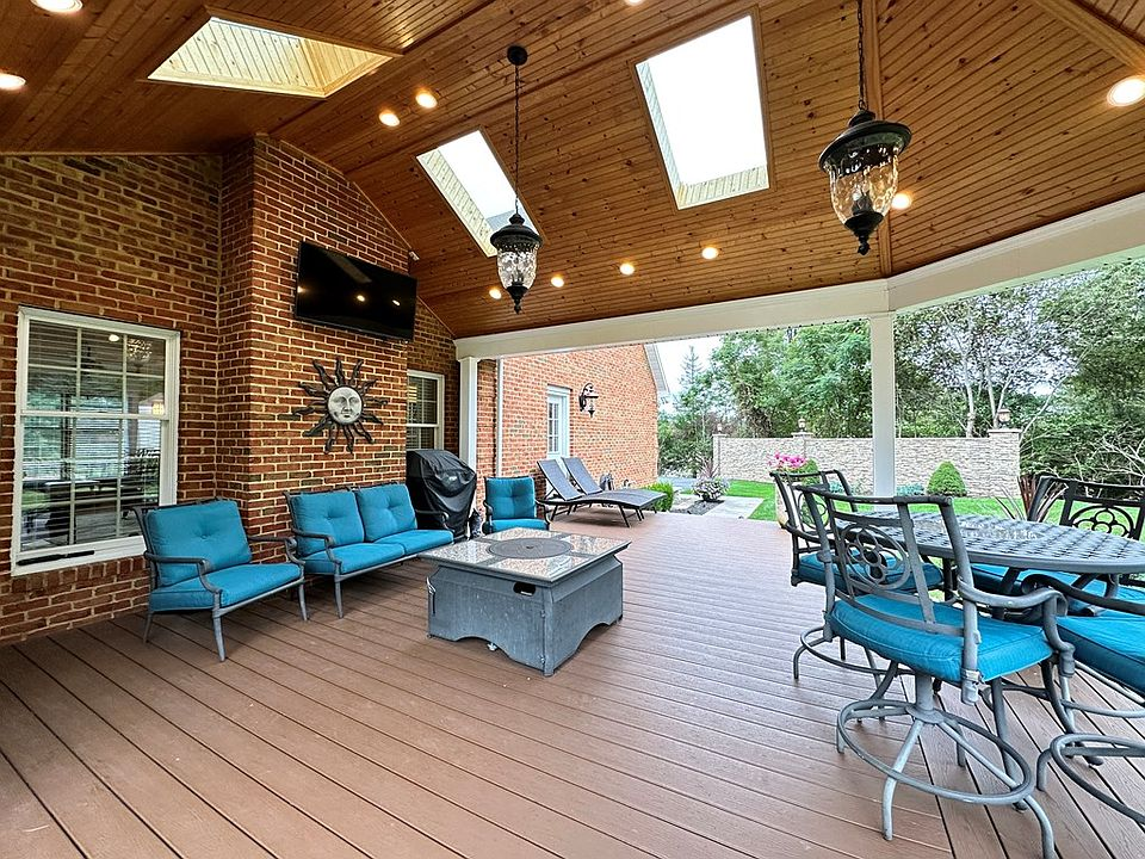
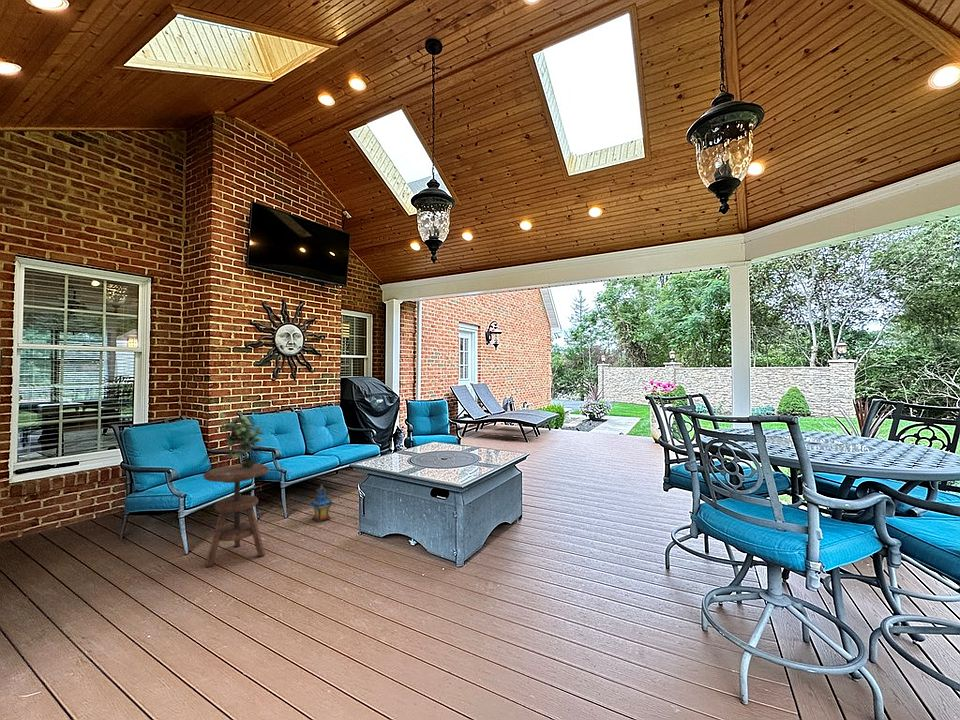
+ potted plant (240, 440)
+ side table (236, 512)
+ lantern (321, 501)
